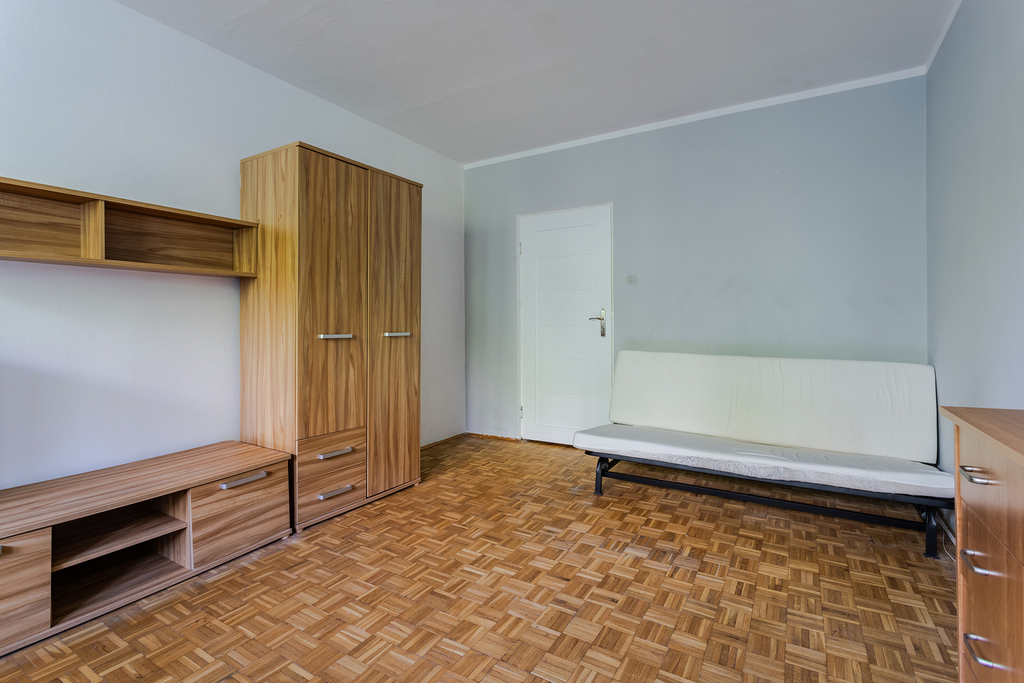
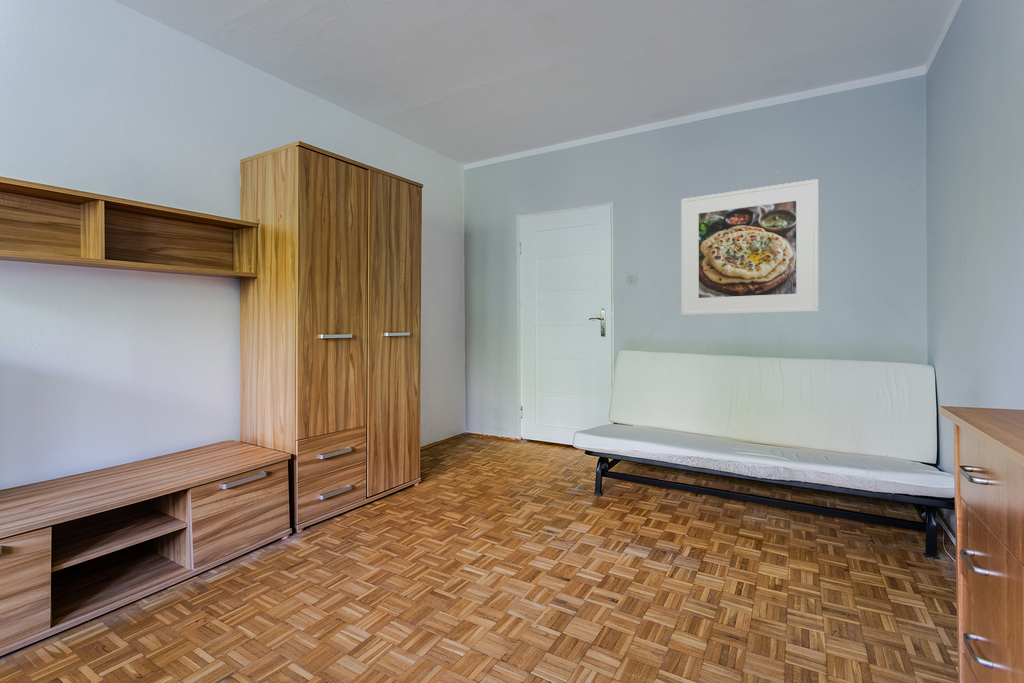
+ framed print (745, 251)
